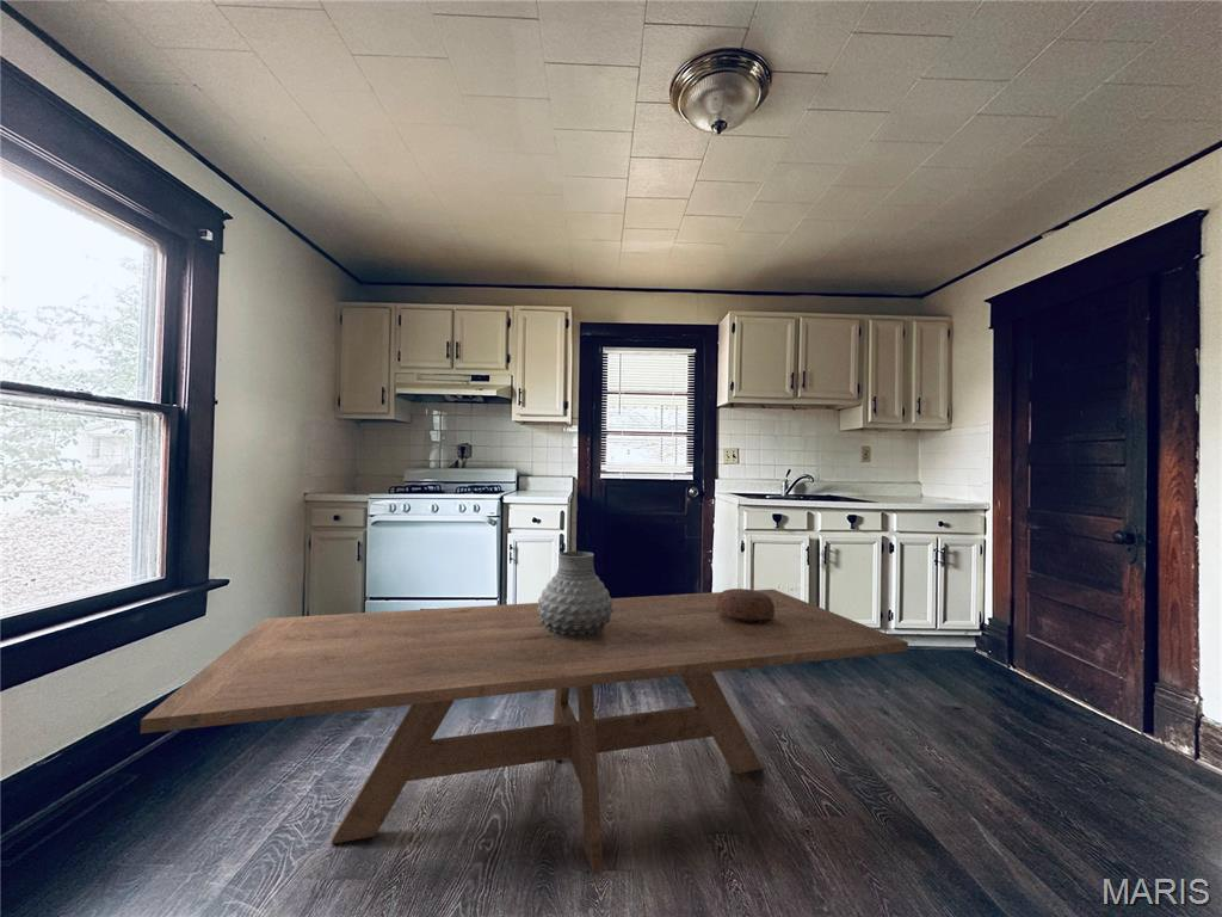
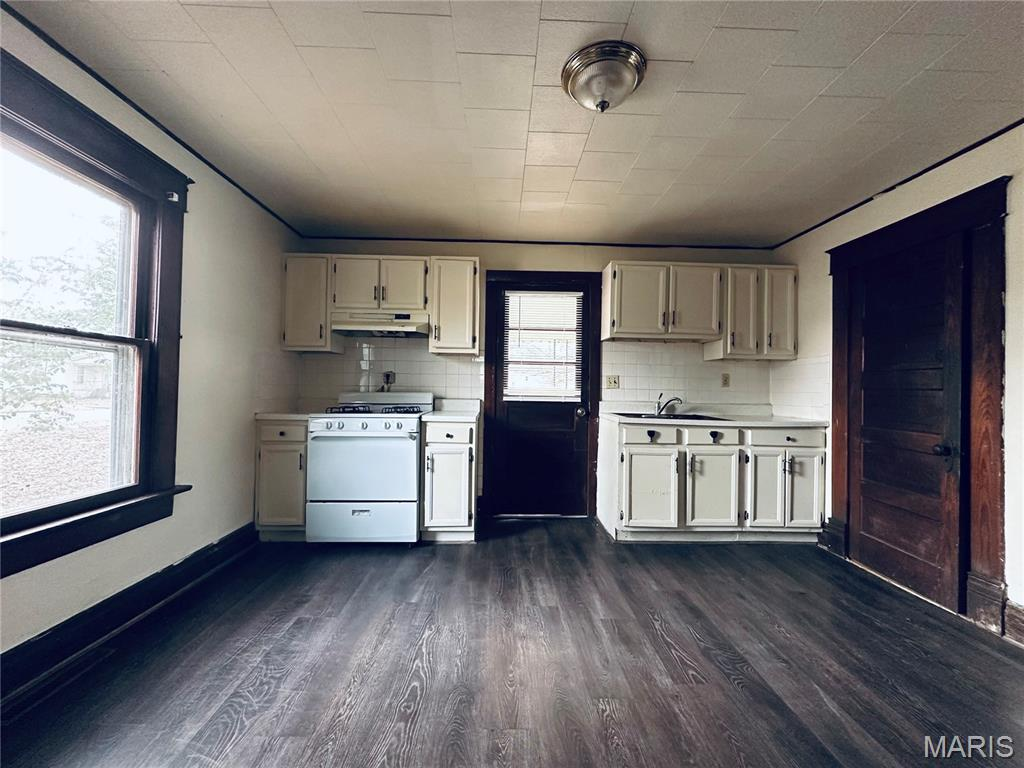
- vase (575, 591)
- dining table (573, 714)
- decorative bowl (743, 603)
